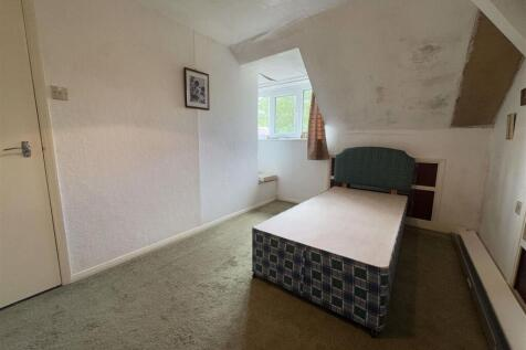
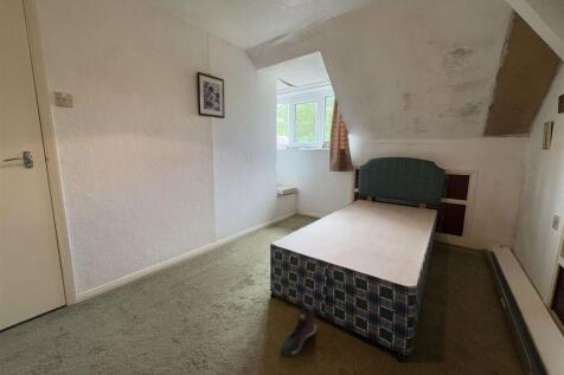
+ sneaker (297, 326)
